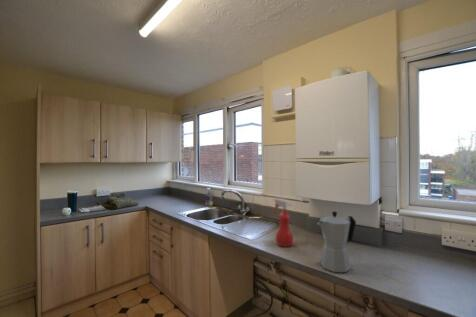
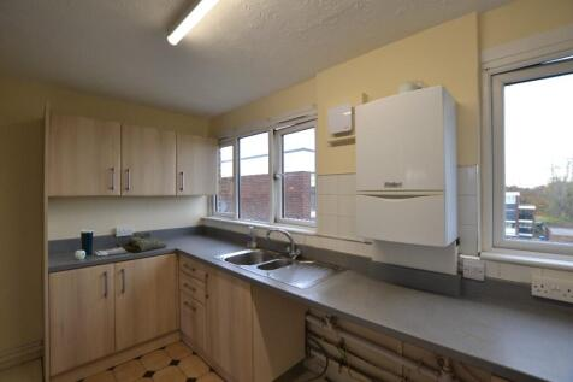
- spray bottle (282, 221)
- moka pot (337, 238)
